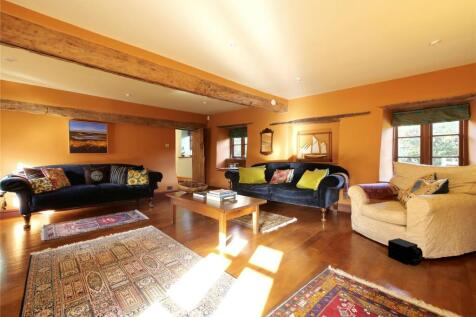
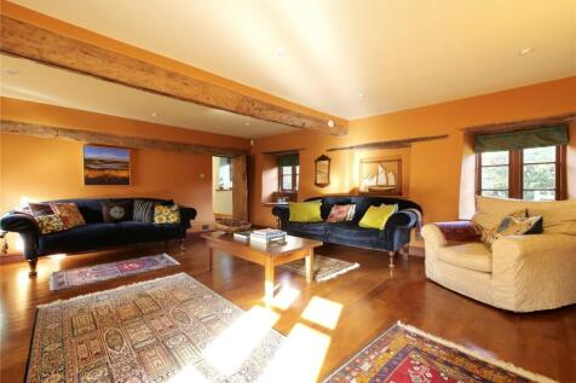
- speaker (406, 252)
